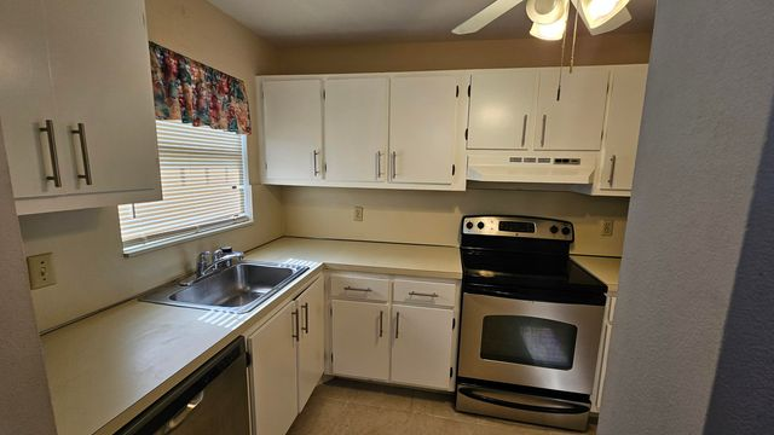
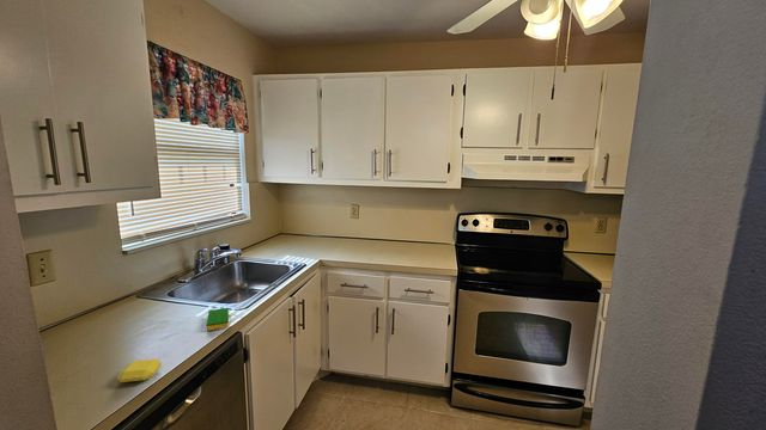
+ soap bar (140, 369)
+ dish sponge (218, 318)
